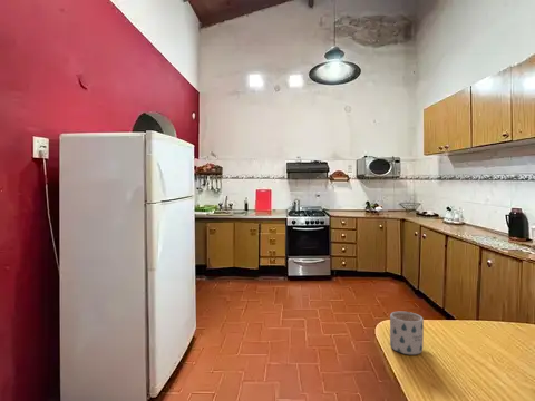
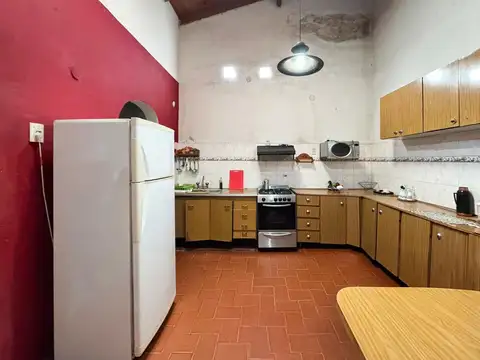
- mug (409, 331)
